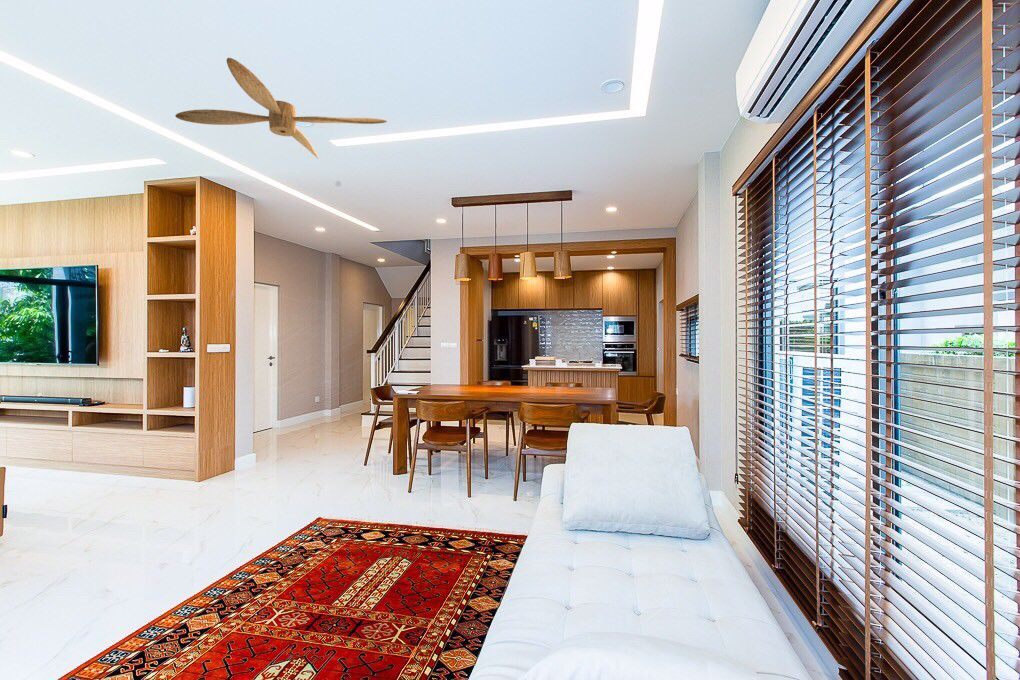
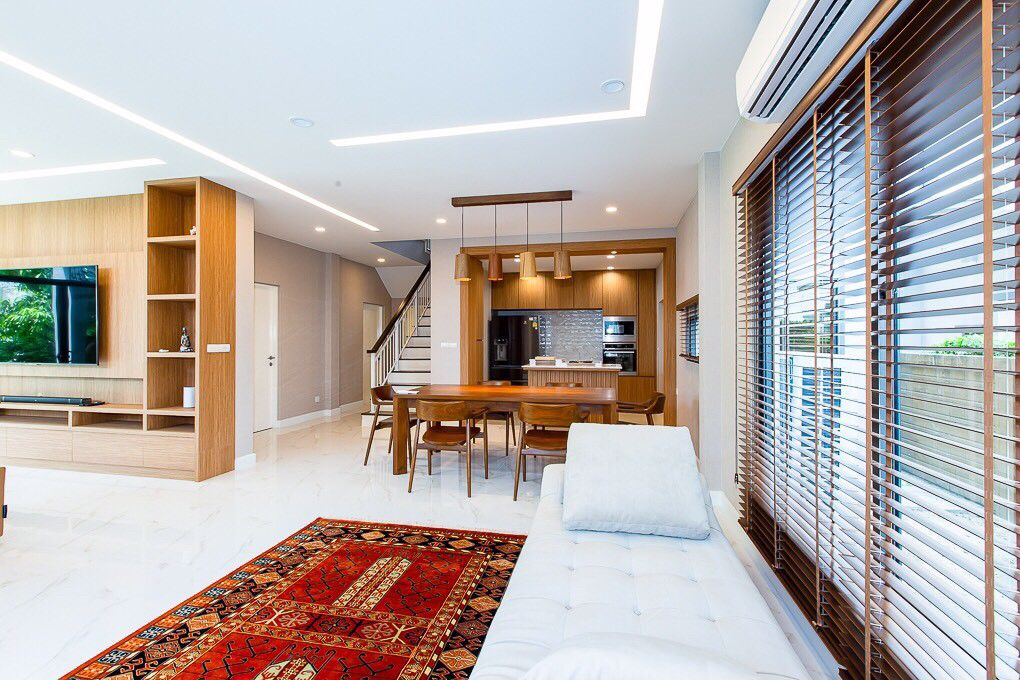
- ceiling fan (282, 118)
